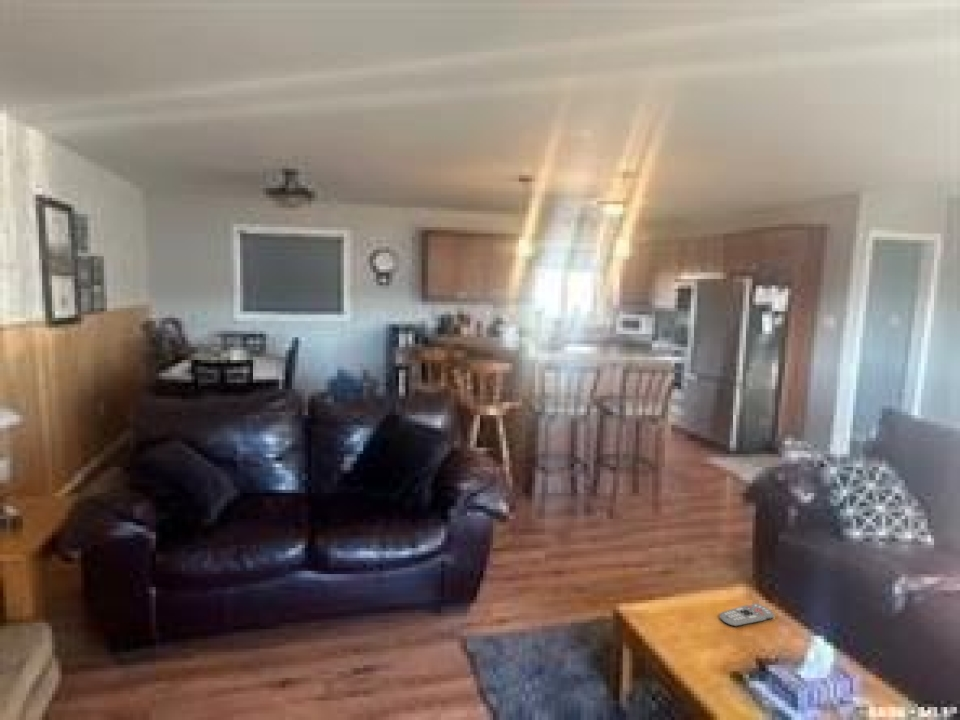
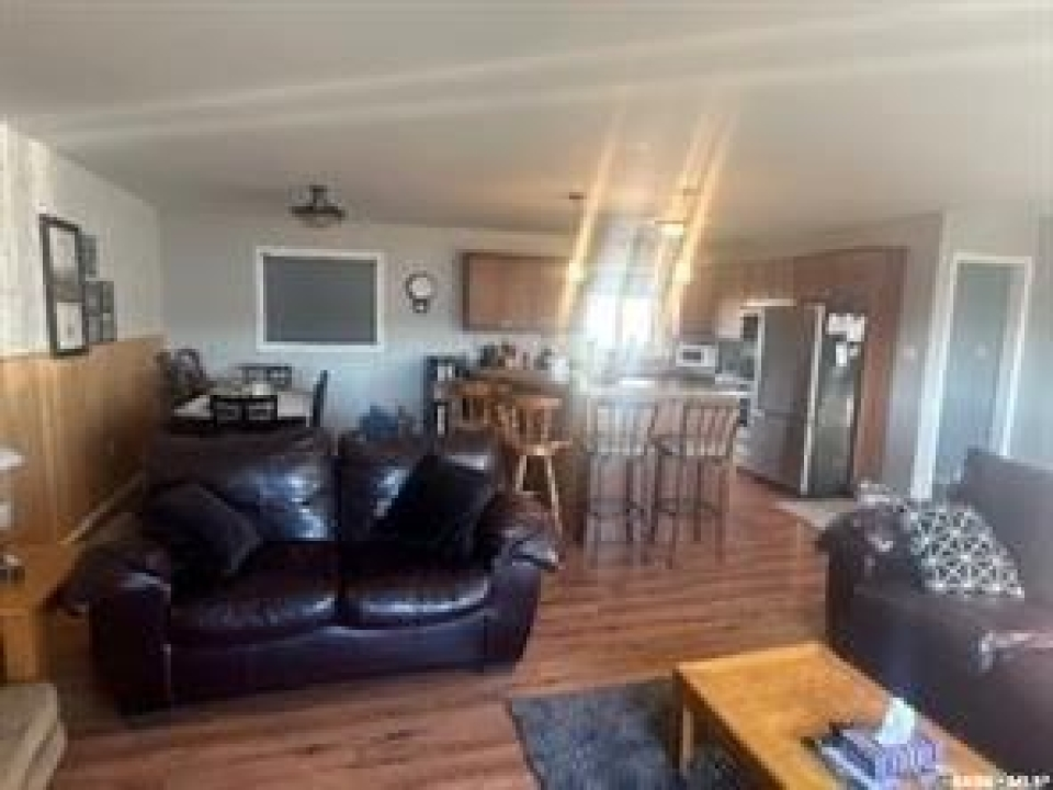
- remote control (745, 615)
